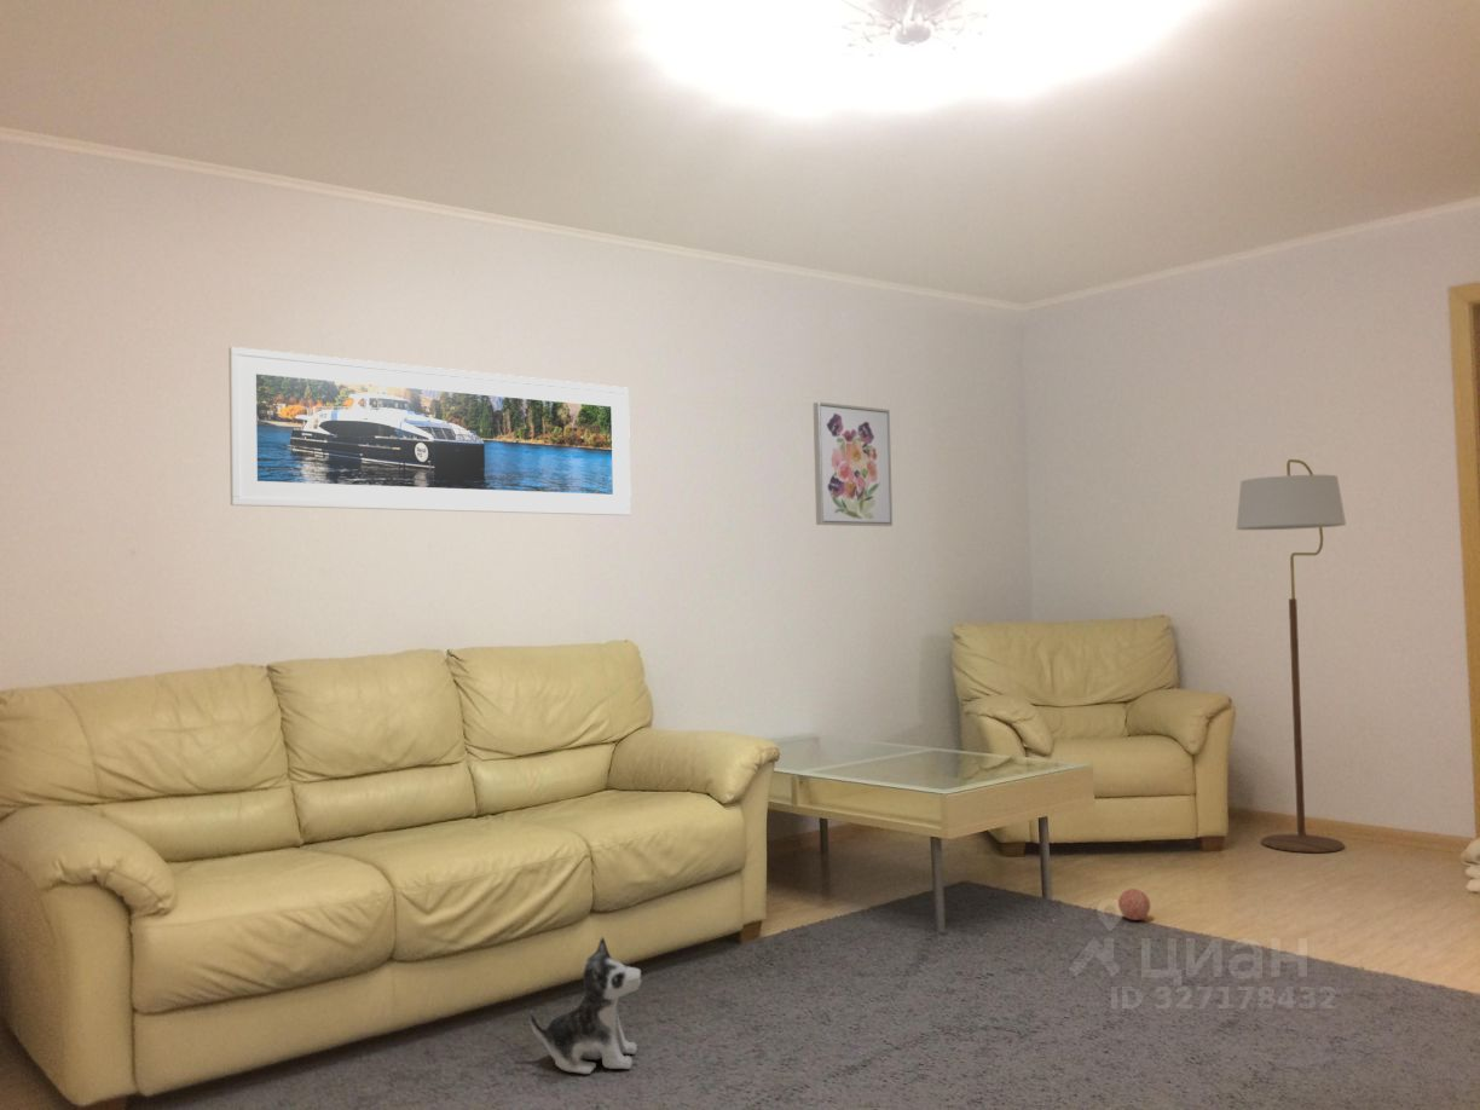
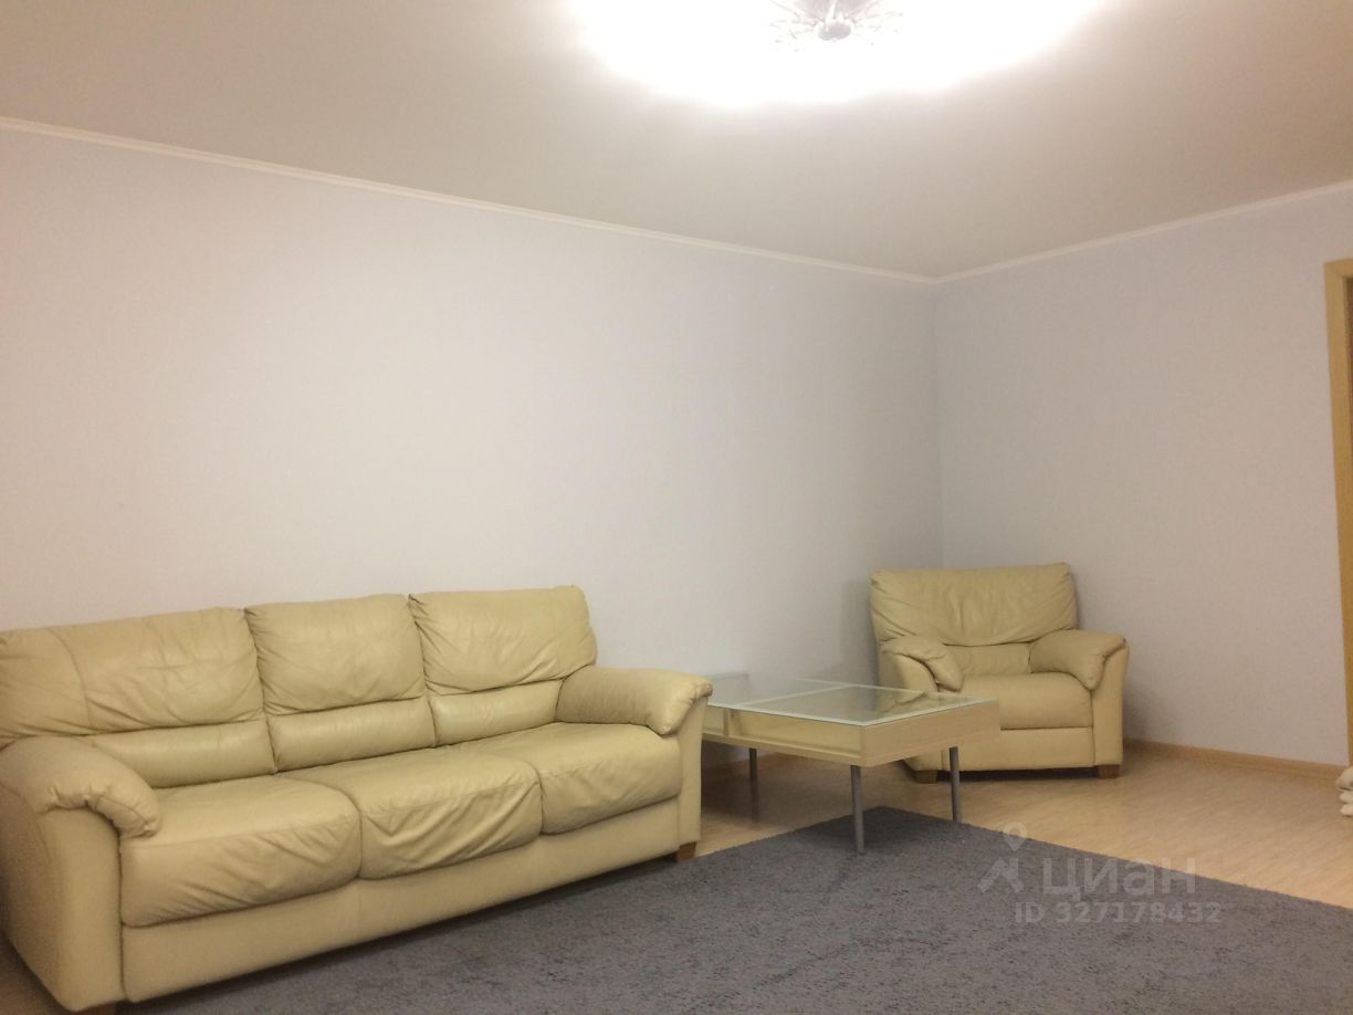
- decorative ball (1134, 904)
- floor lamp (1297, 649)
- plush toy (585, 999)
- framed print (451, 440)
- wall art (854, 466)
